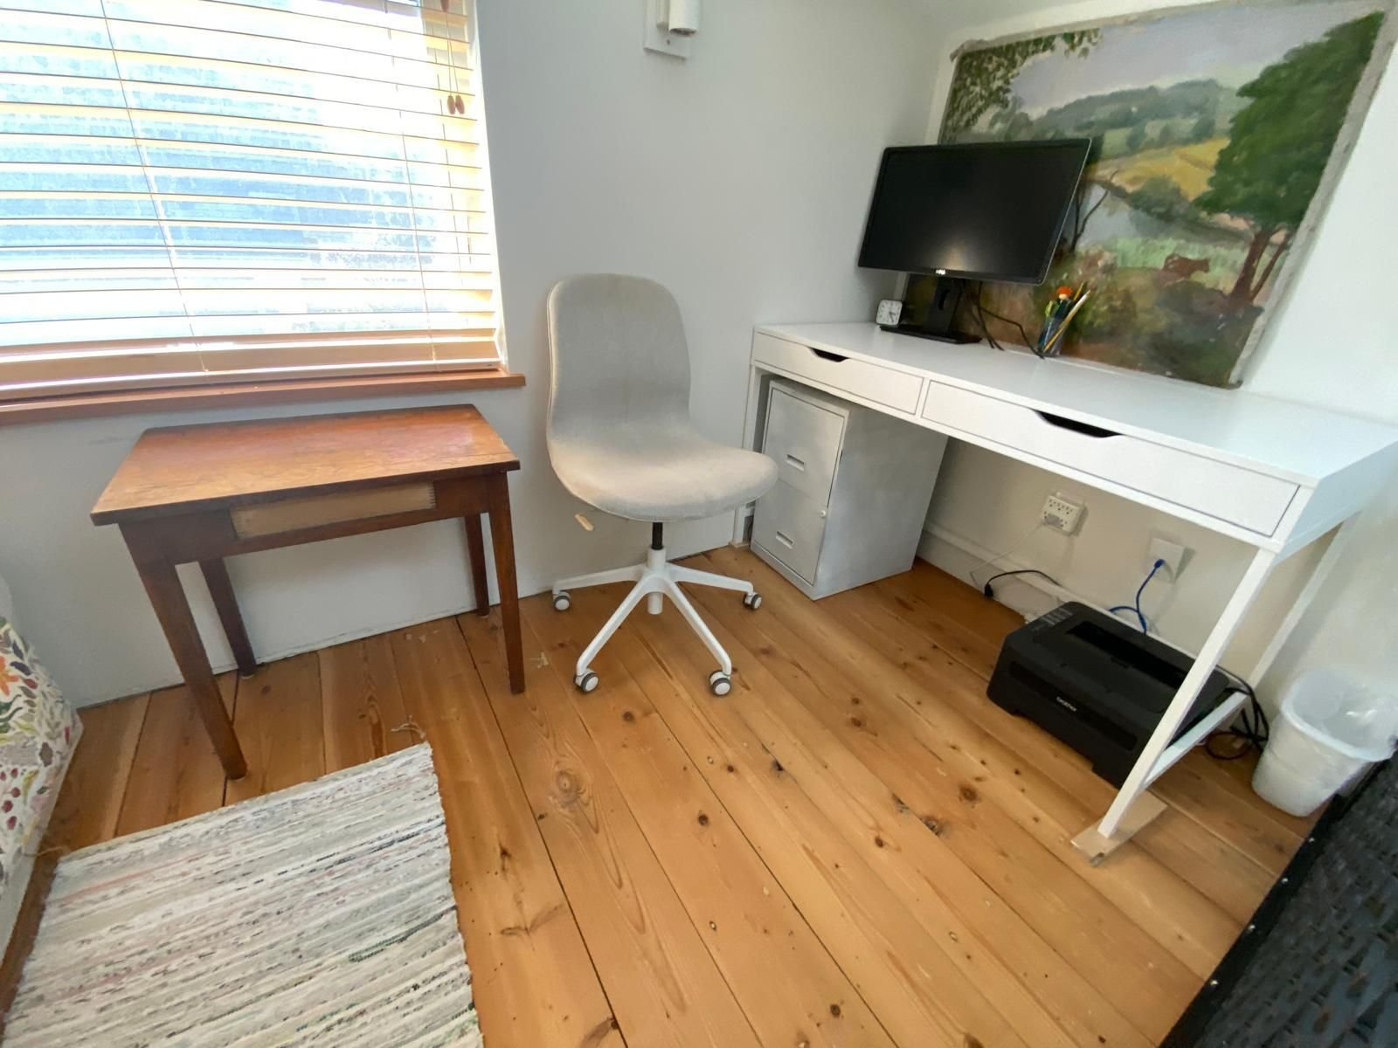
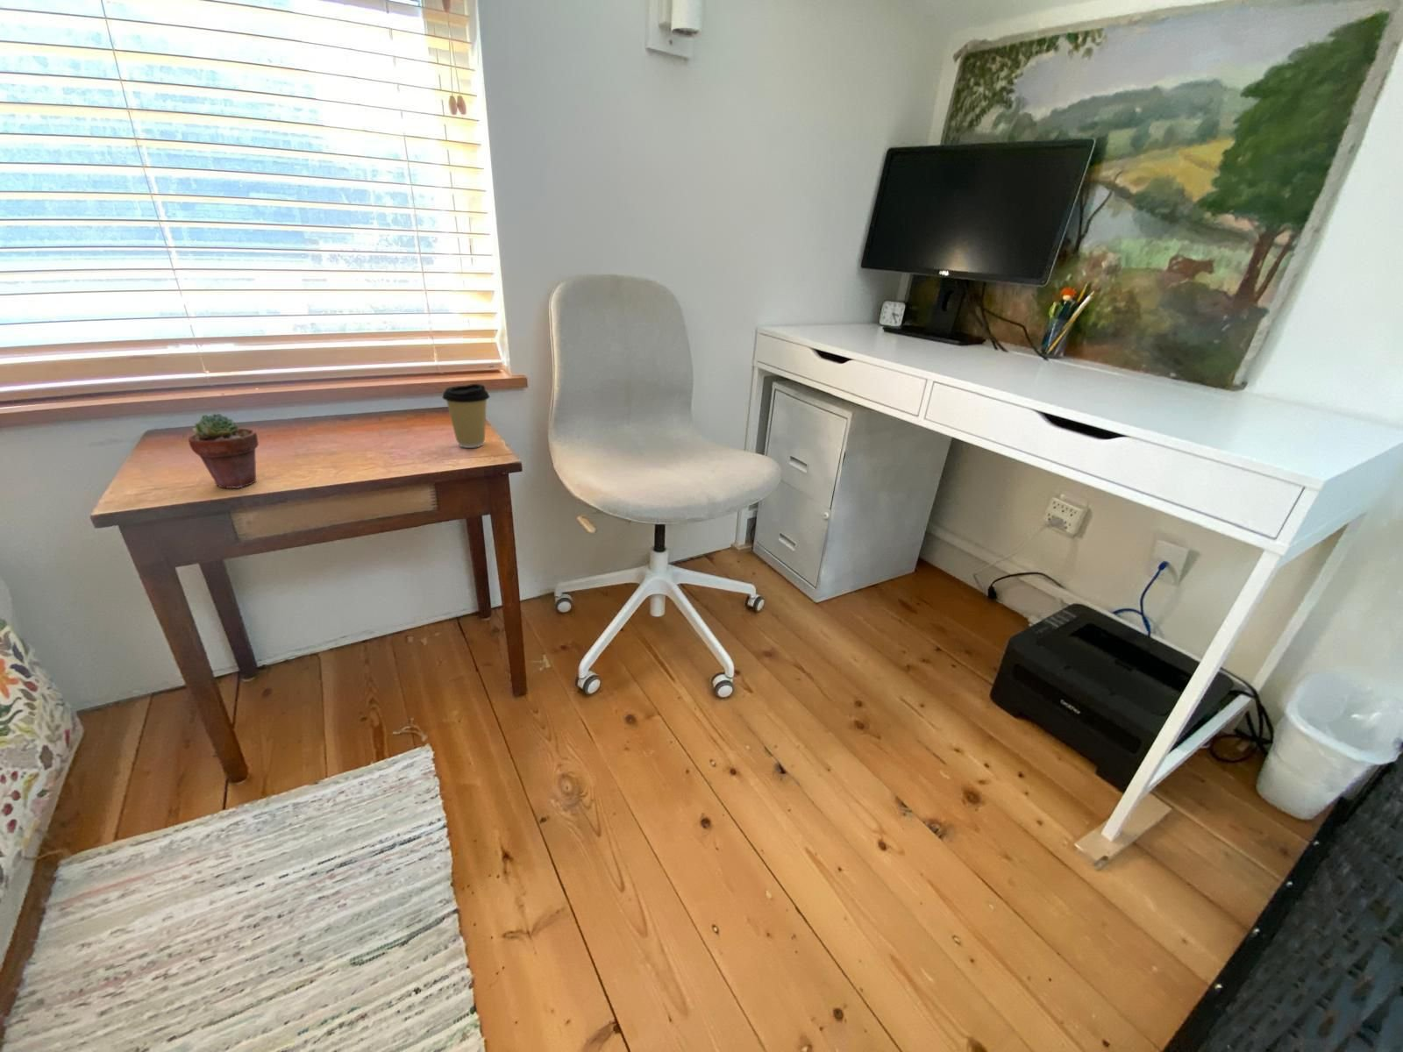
+ coffee cup (468, 415)
+ potted succulent (226, 448)
